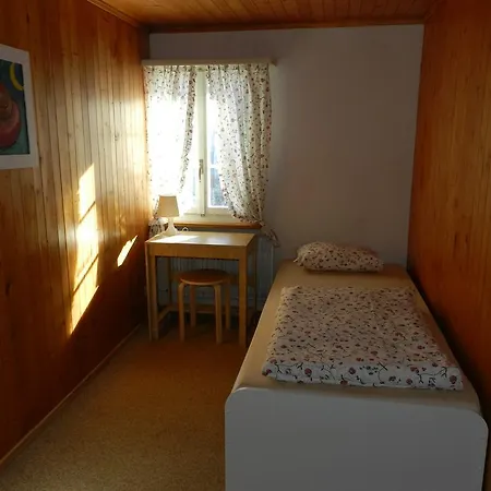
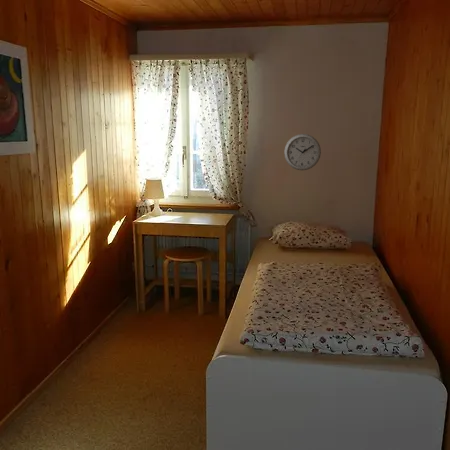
+ wall clock (302, 152)
